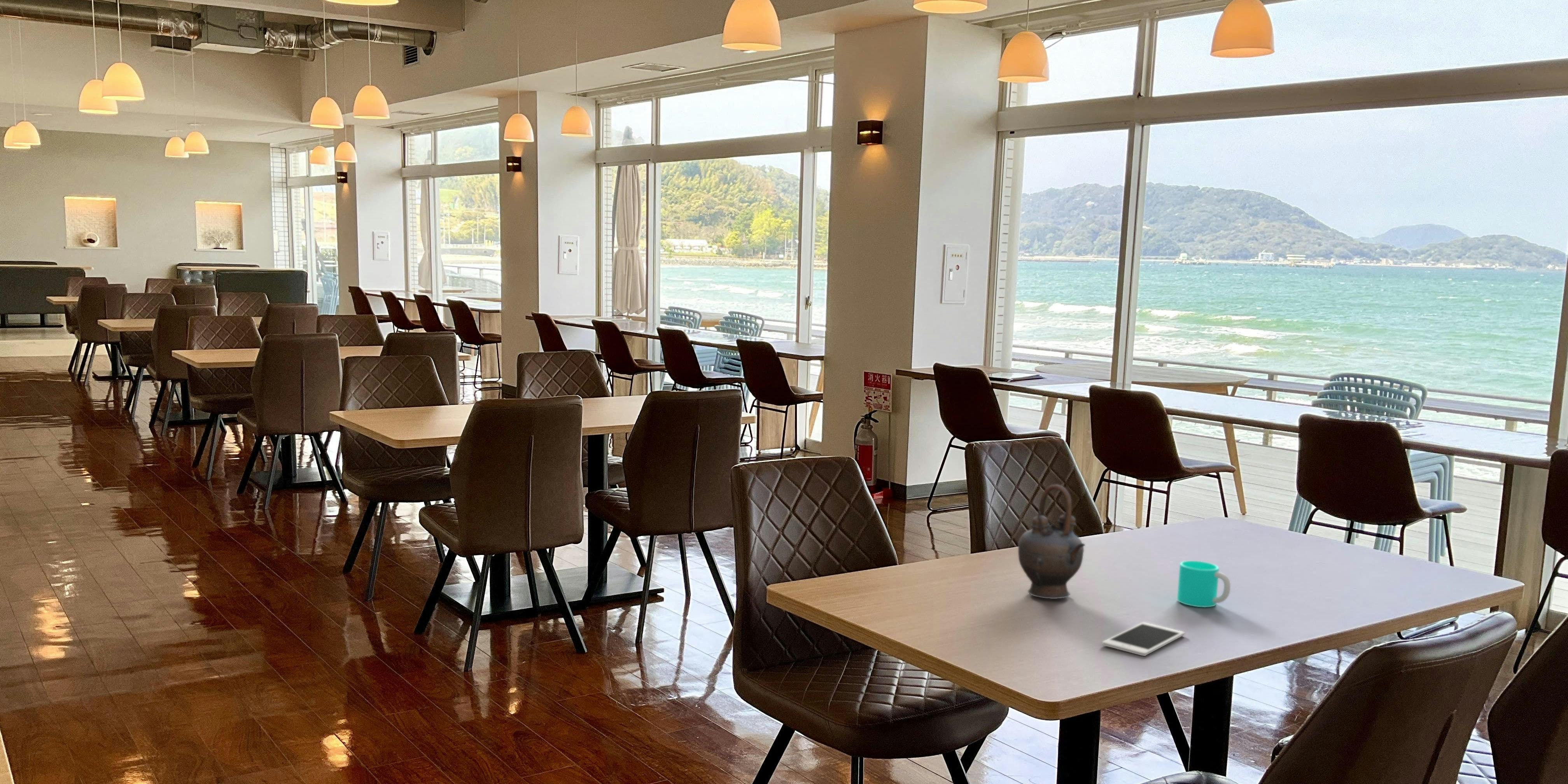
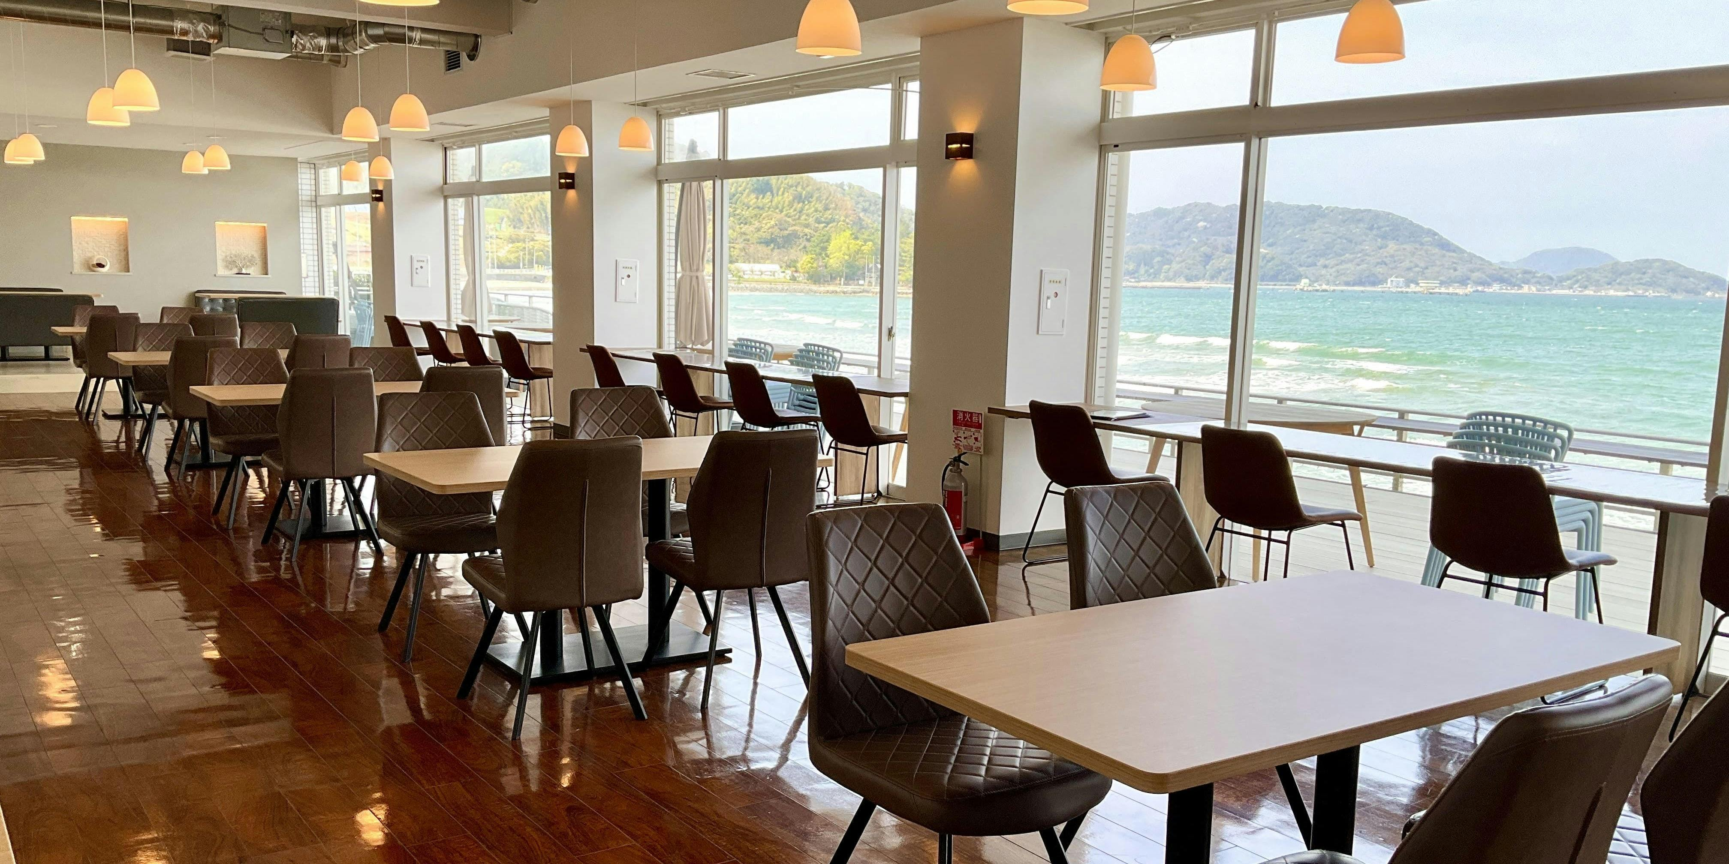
- cup (1205, 585)
- cell phone (1144, 638)
- teapot (1056, 542)
